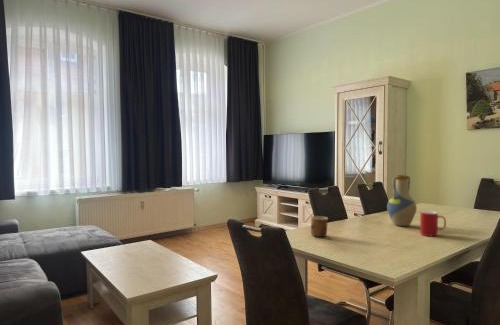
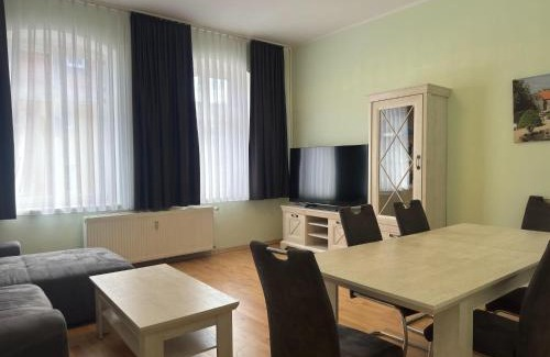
- vase (401, 200)
- cup (319, 226)
- cup (432, 223)
